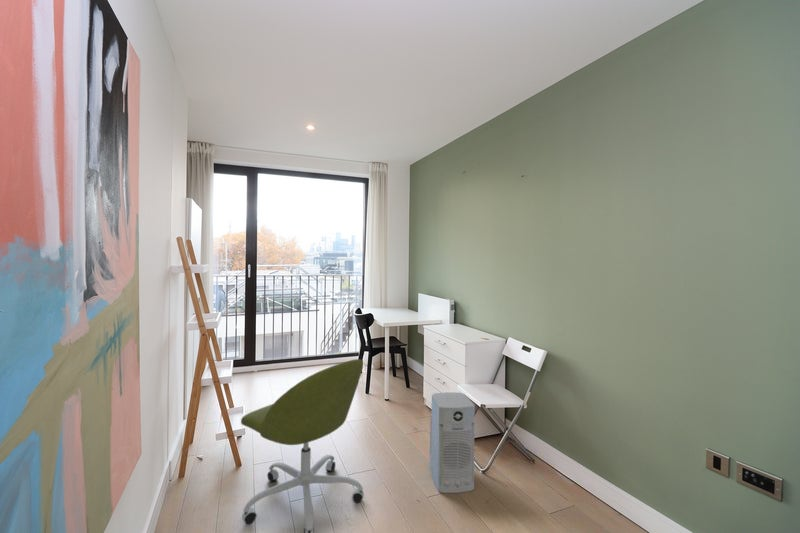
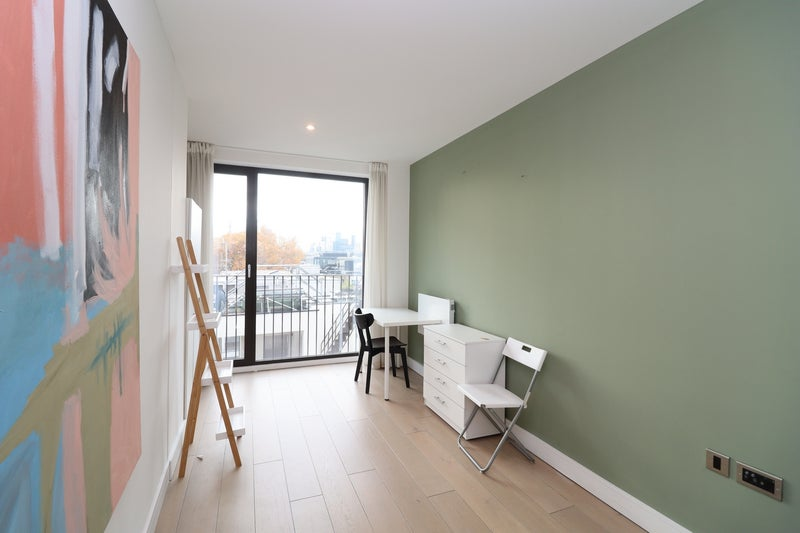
- air purifier (451, 439)
- office chair (304, 425)
